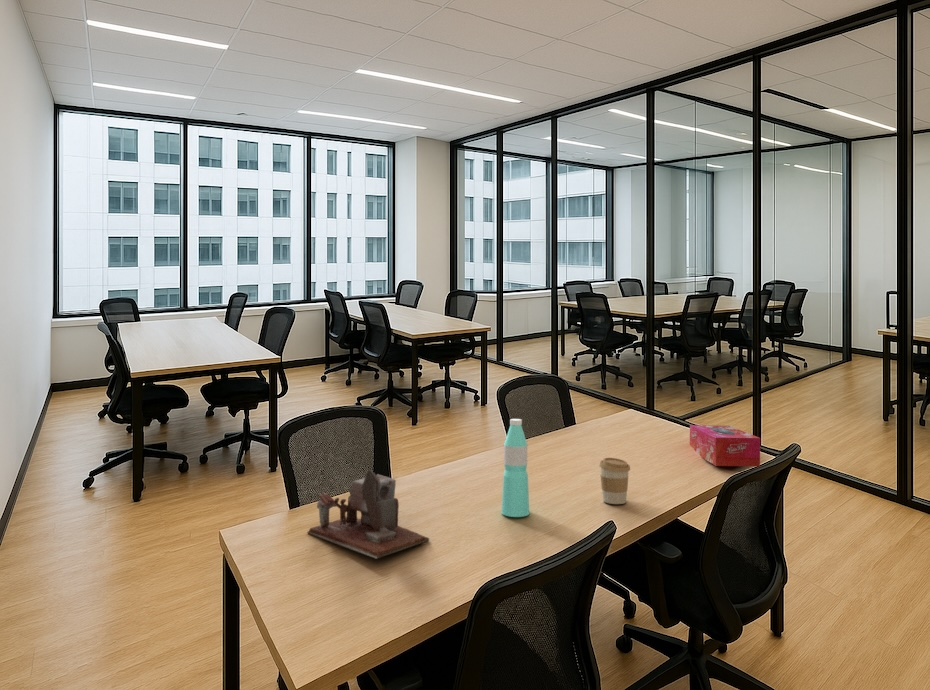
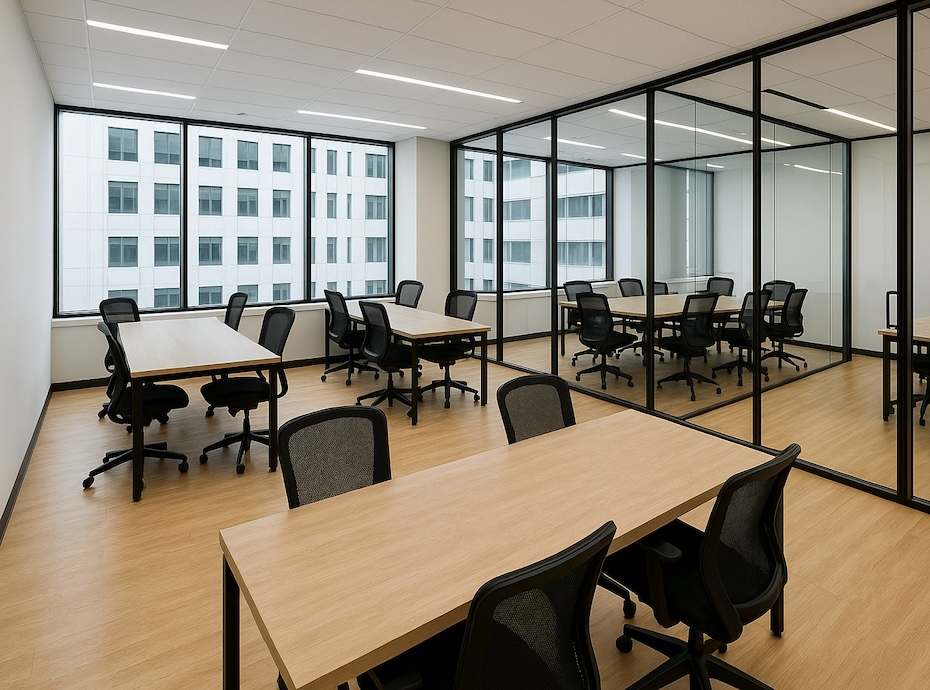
- coffee cup (614, 480)
- tissue box (722, 444)
- water bottle (515, 466)
- desk organizer (367, 500)
